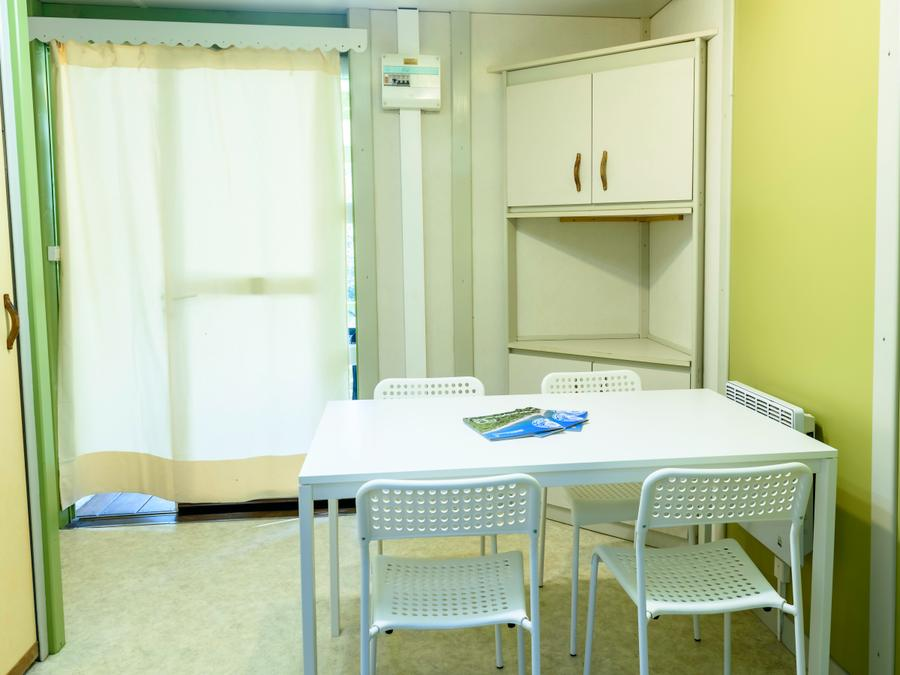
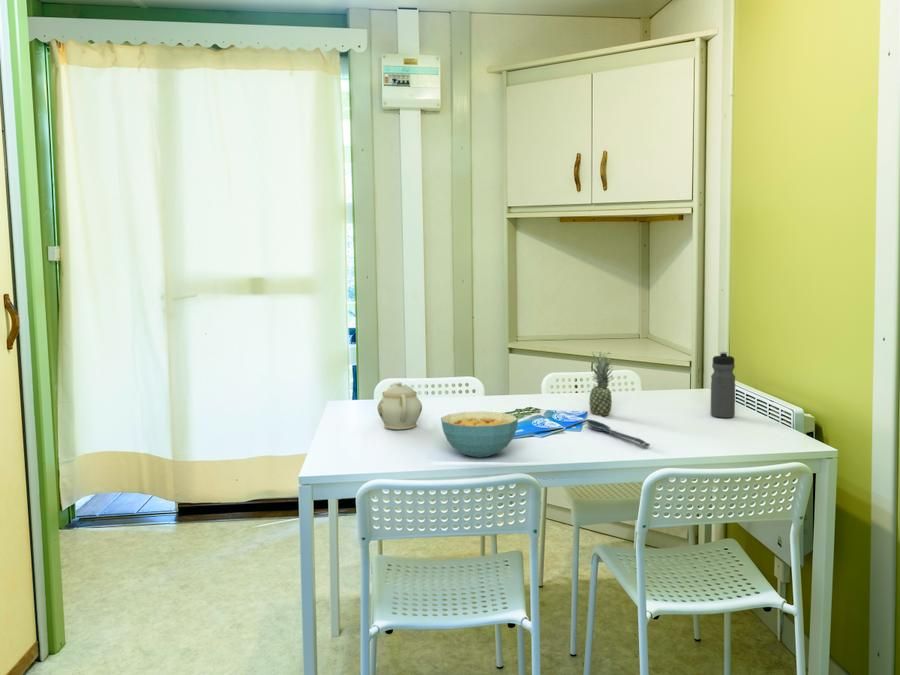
+ cereal bowl (479, 437)
+ teapot (400, 404)
+ spoon (614, 432)
+ fruit (601, 382)
+ water bottle (723, 383)
